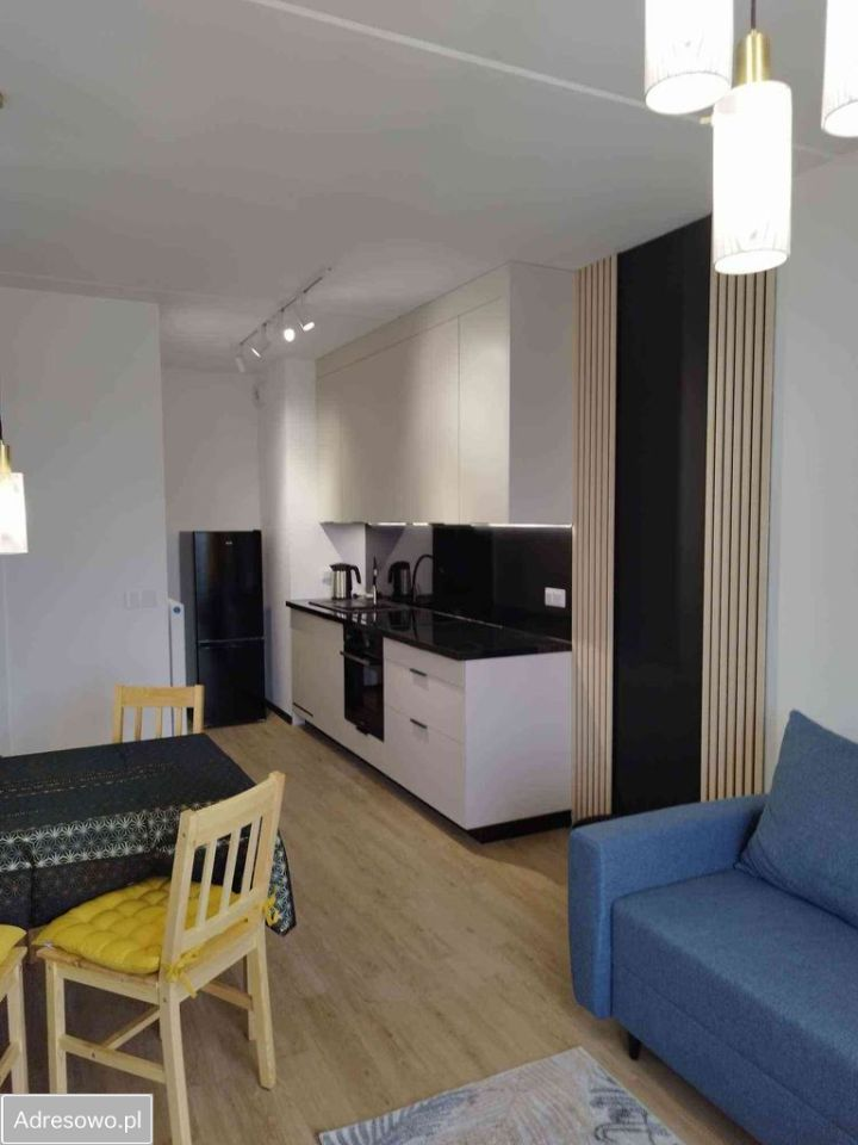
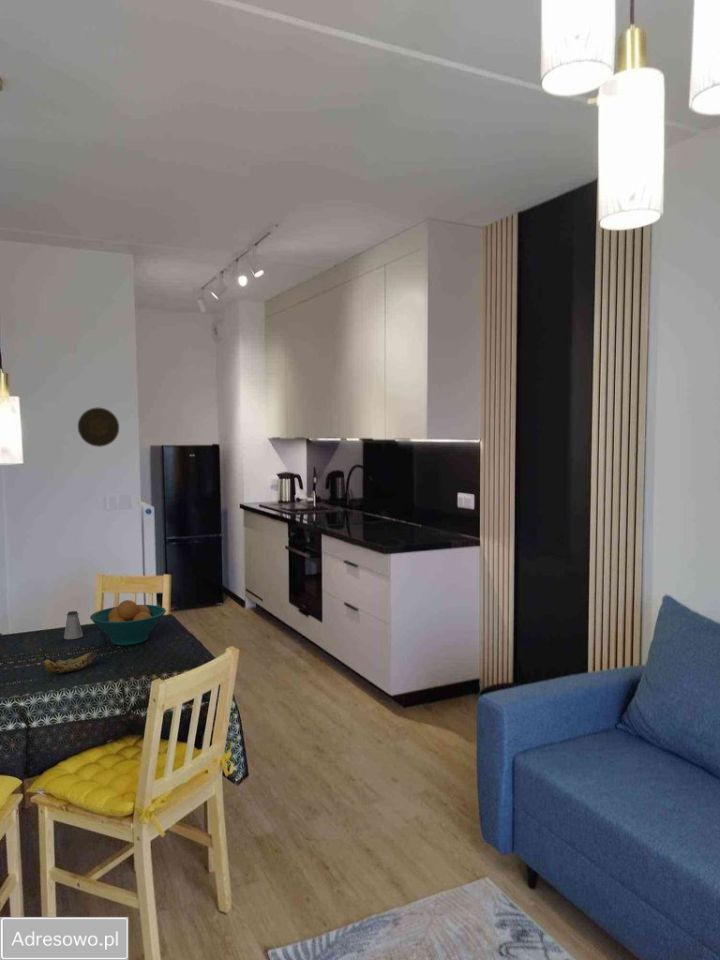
+ saltshaker (73, 624)
+ decorative plate (98, 427)
+ fruit bowl (128, 620)
+ banana (69, 660)
